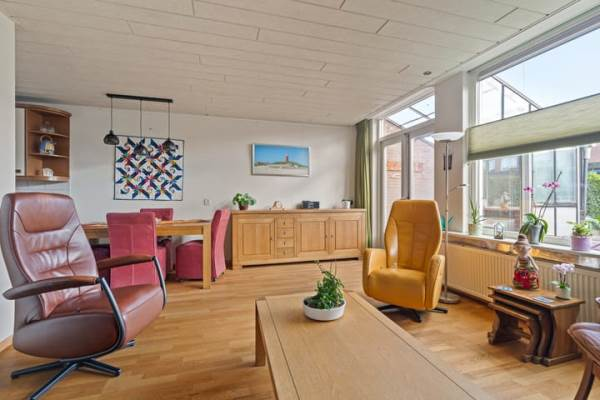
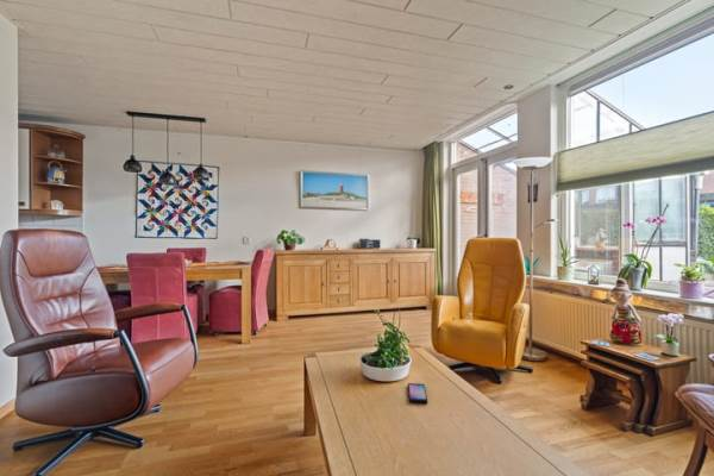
+ smartphone (416, 392)
